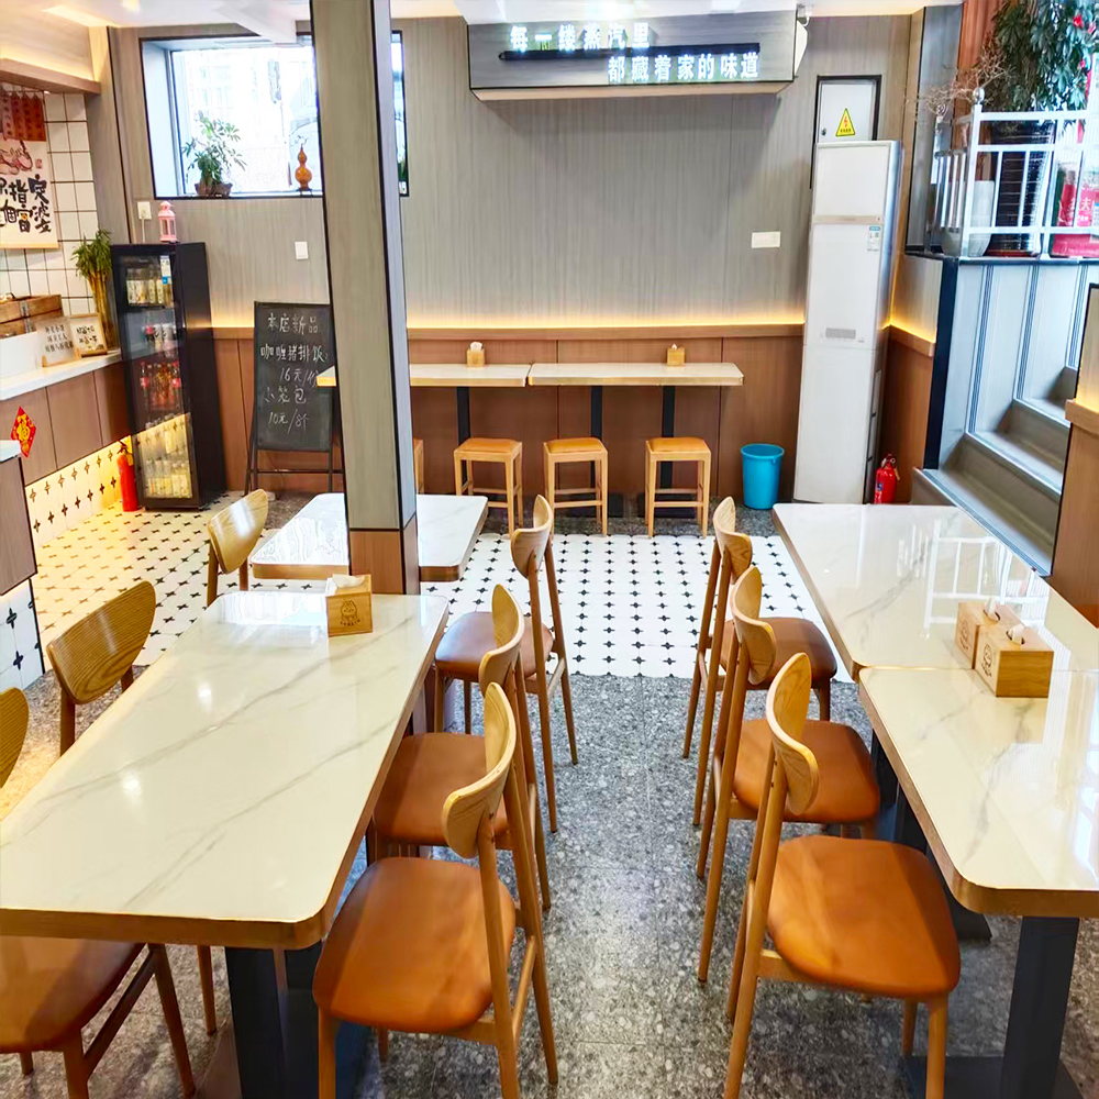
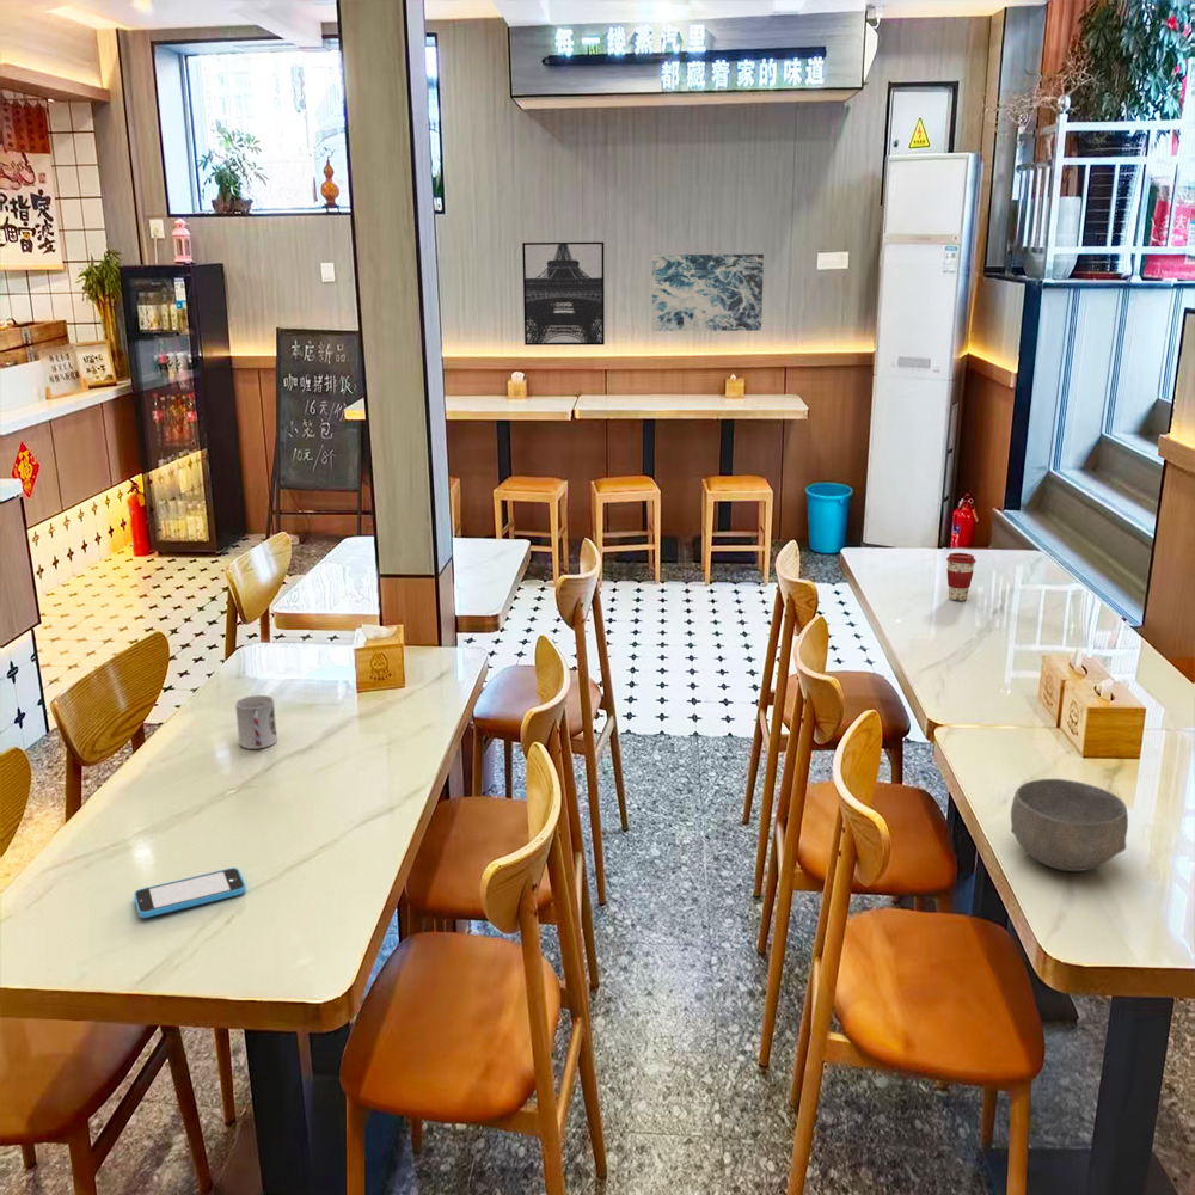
+ cup (256, 724)
+ smartphone (190, 893)
+ wall art (563, 294)
+ bowl (1066, 829)
+ coffee cup (960, 576)
+ wall art (706, 293)
